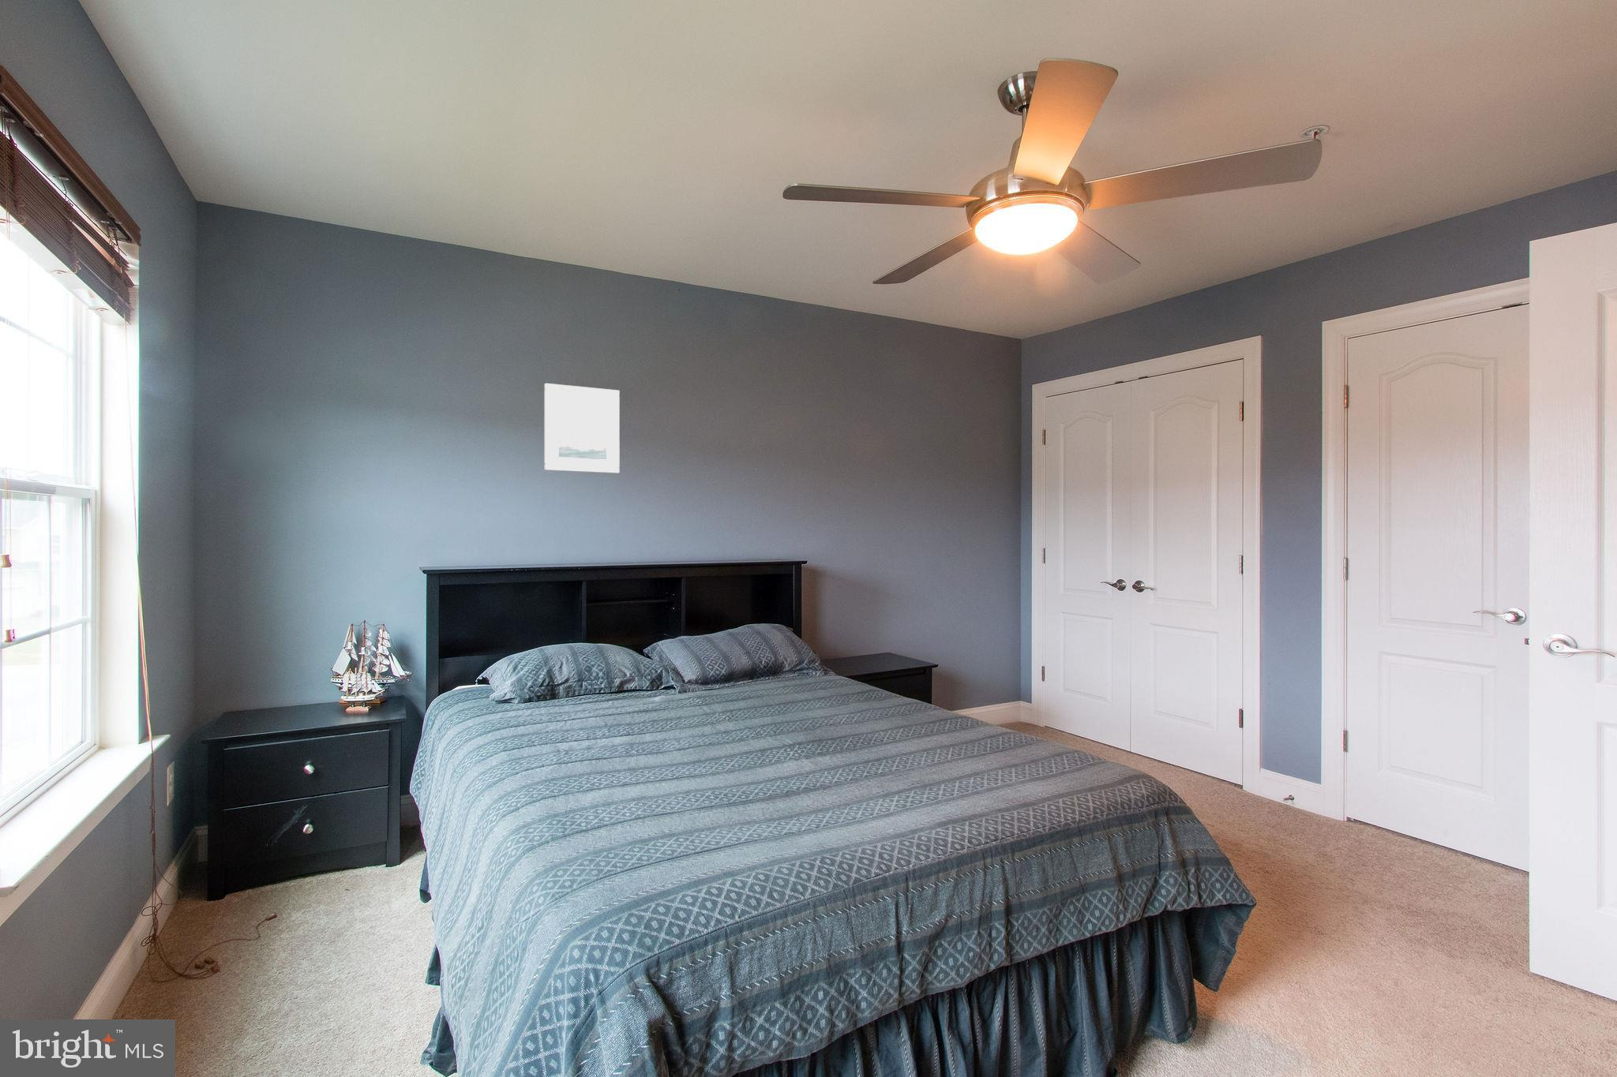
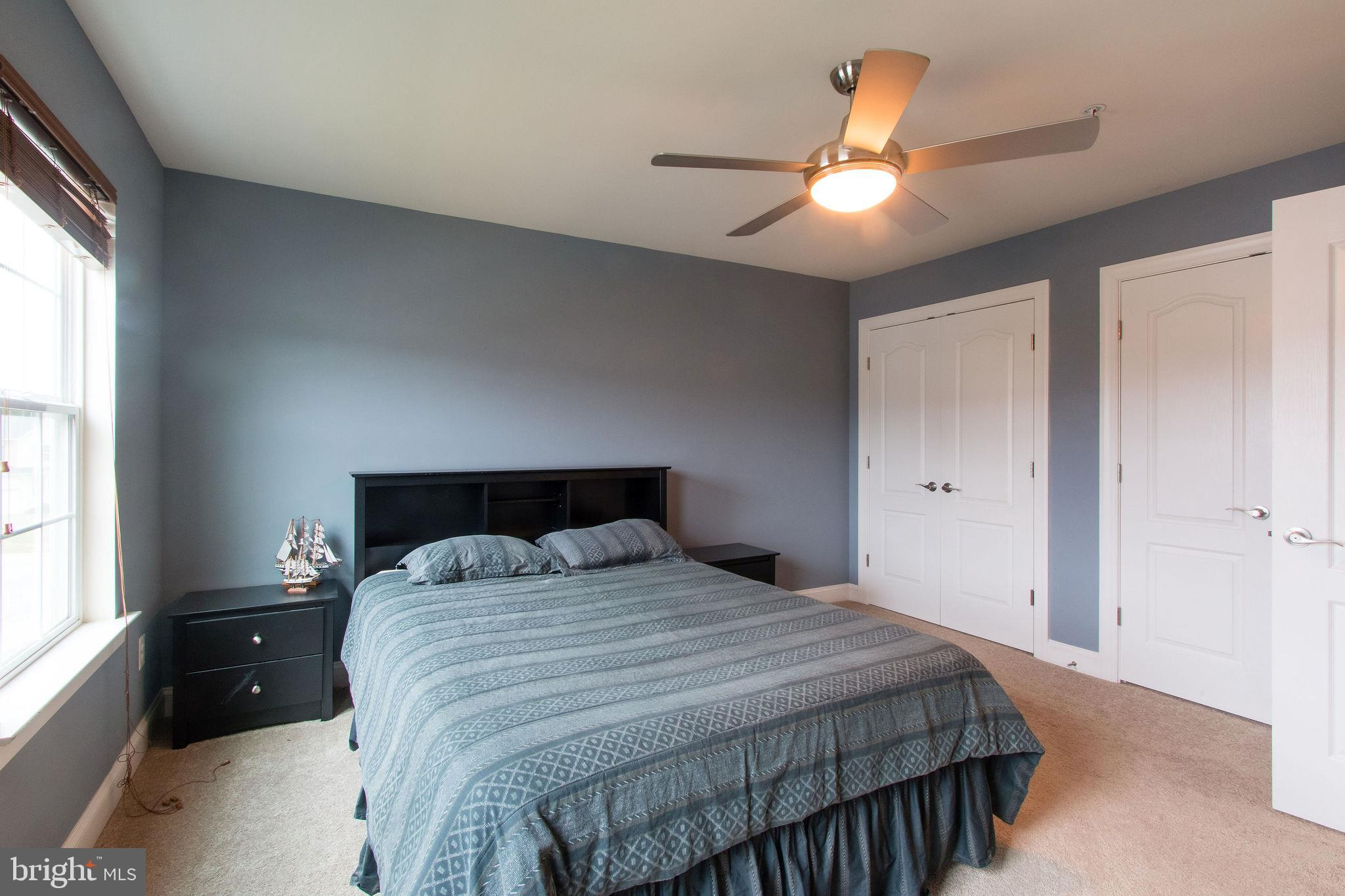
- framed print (582, 429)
